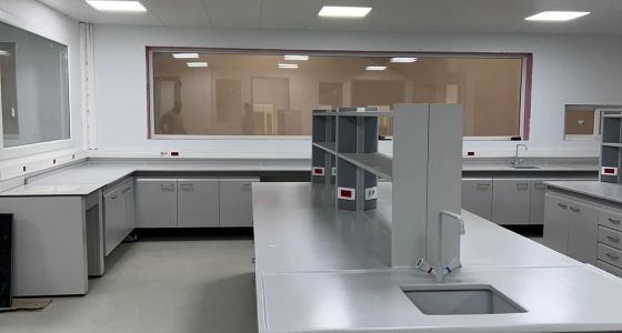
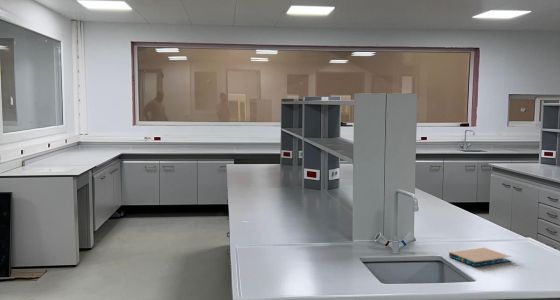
+ notebook (479, 256)
